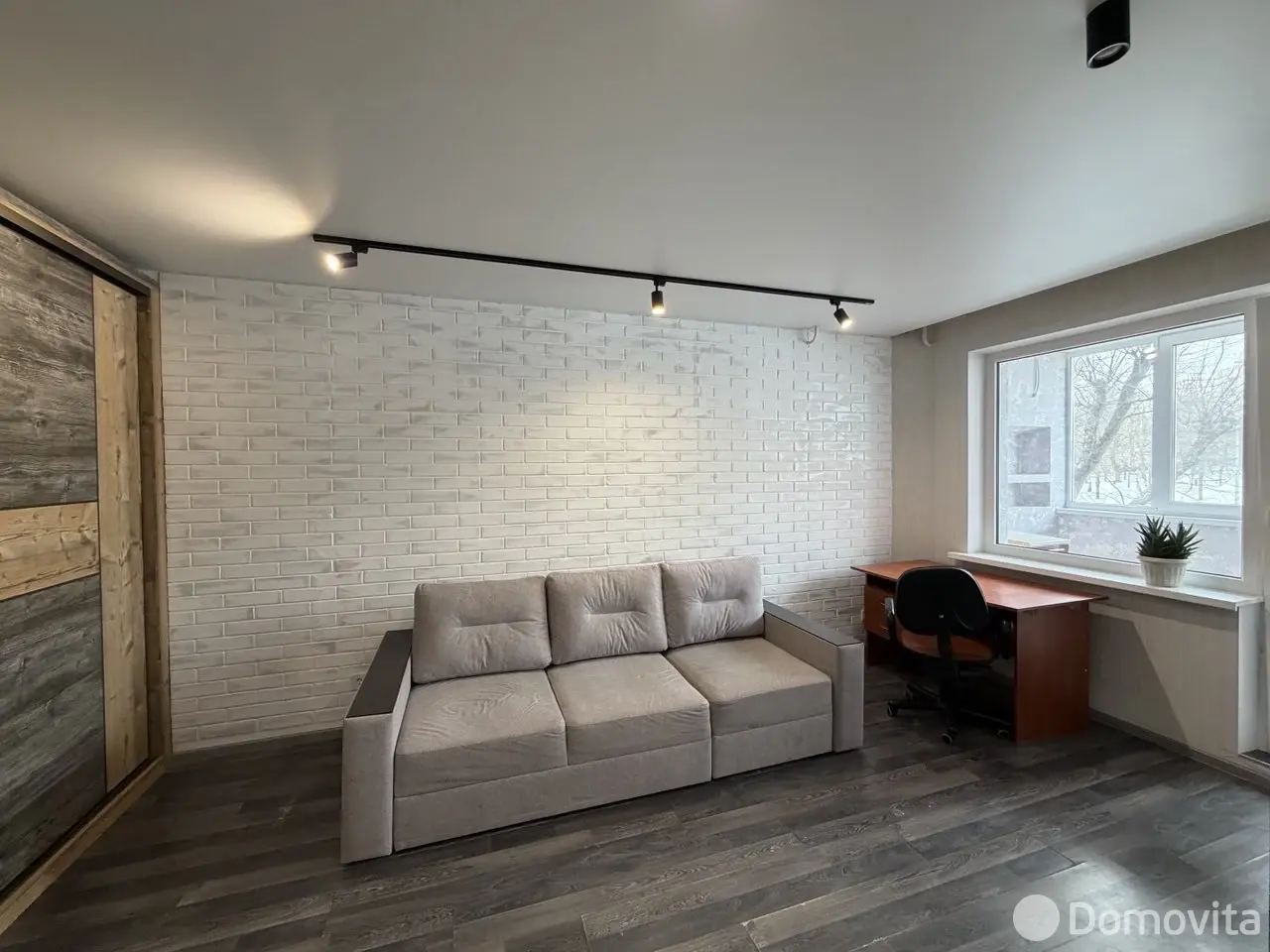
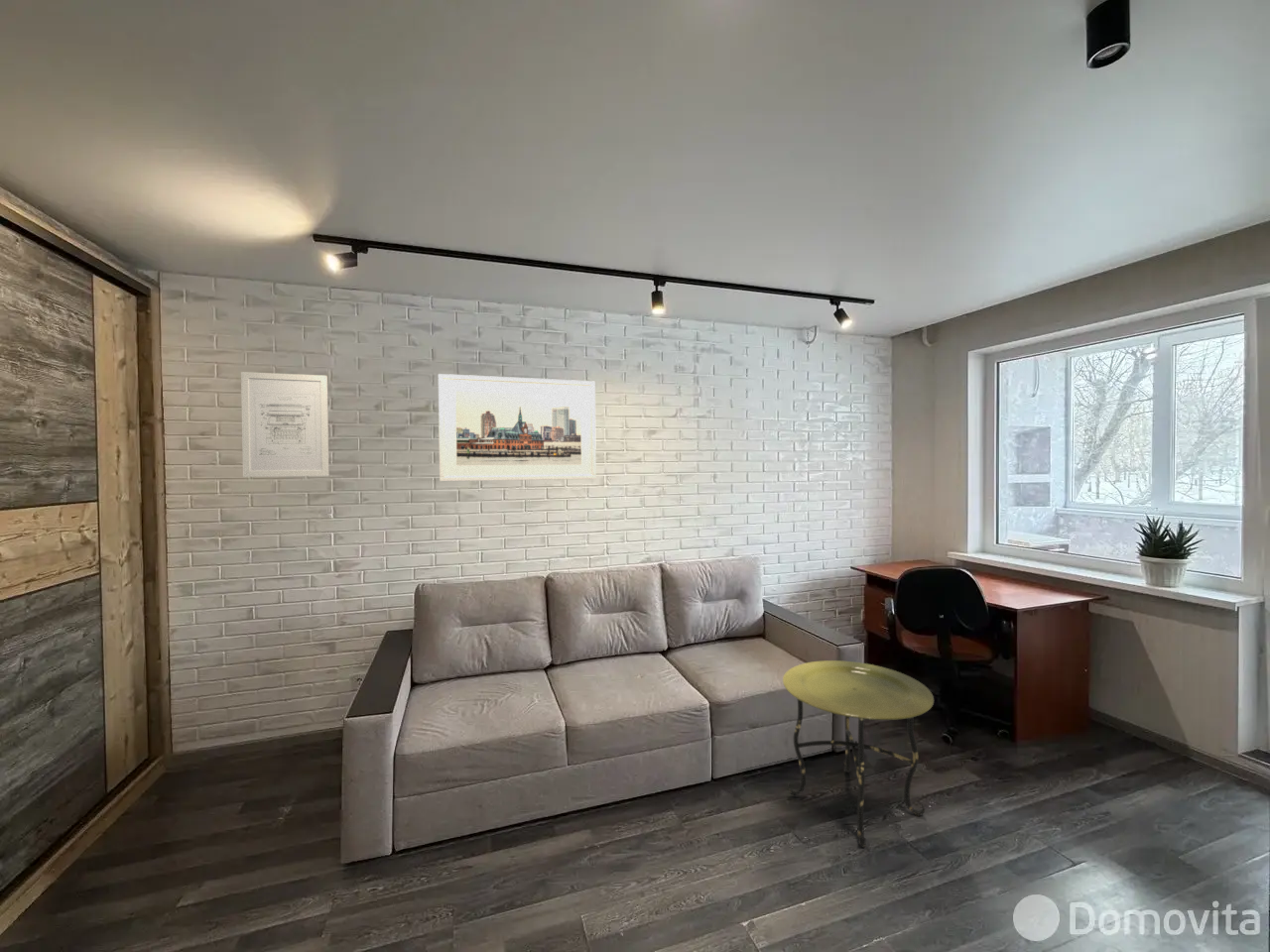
+ side table (854, 745)
+ wall art (286, 424)
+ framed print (521, 428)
